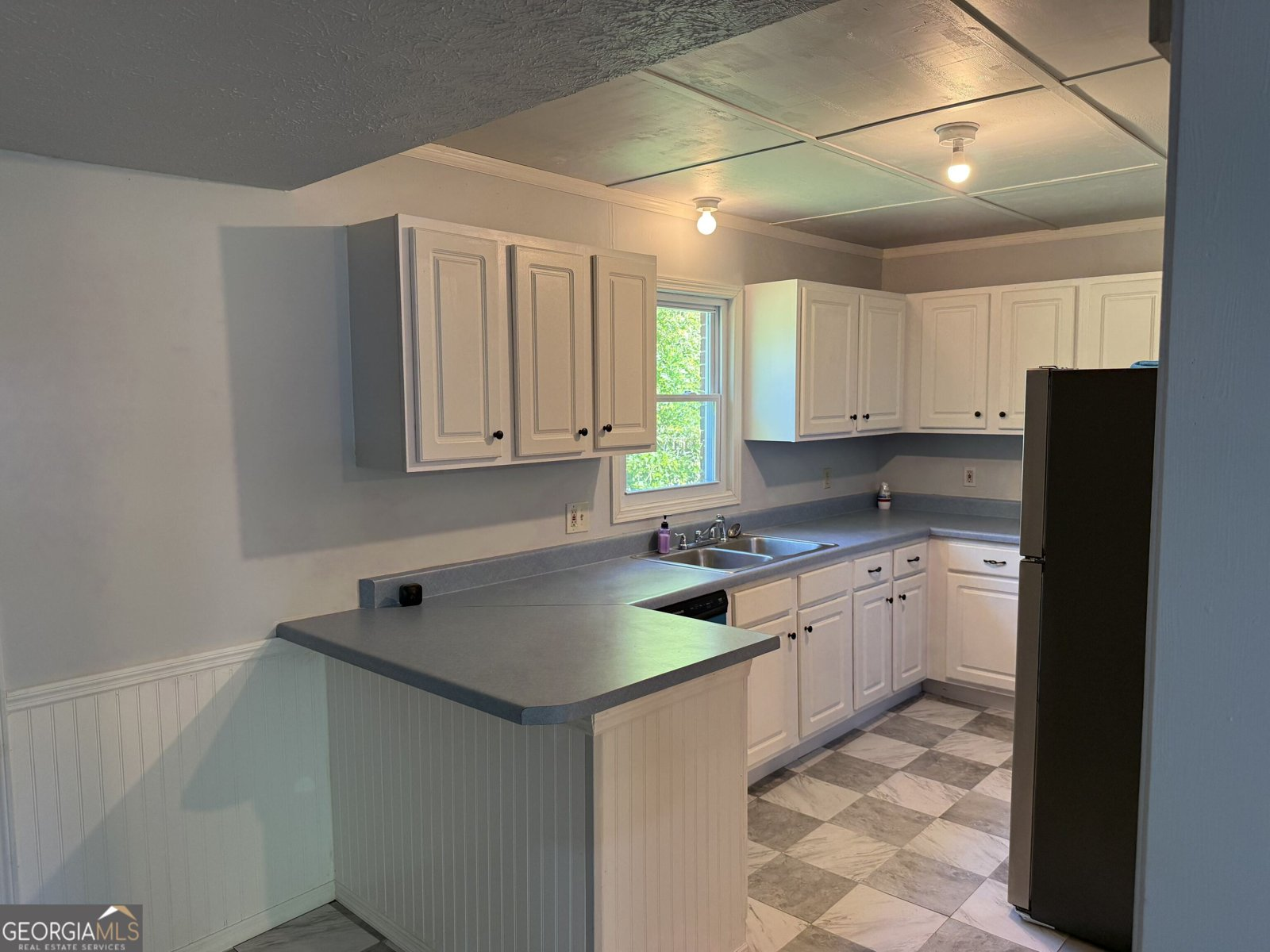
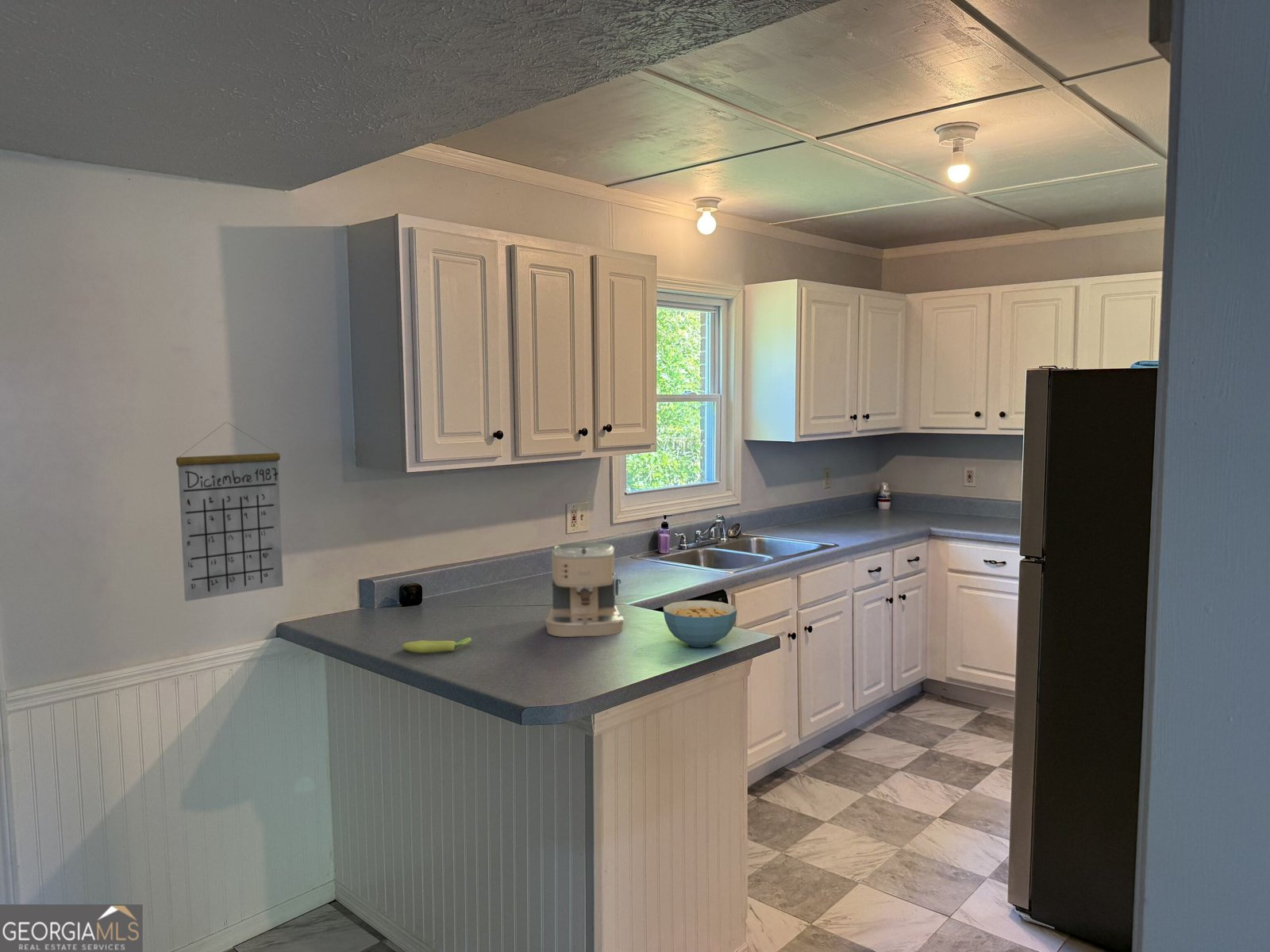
+ coffee maker (583, 587)
+ calendar (232, 508)
+ banana (433, 644)
+ cereal bowl (699, 626)
